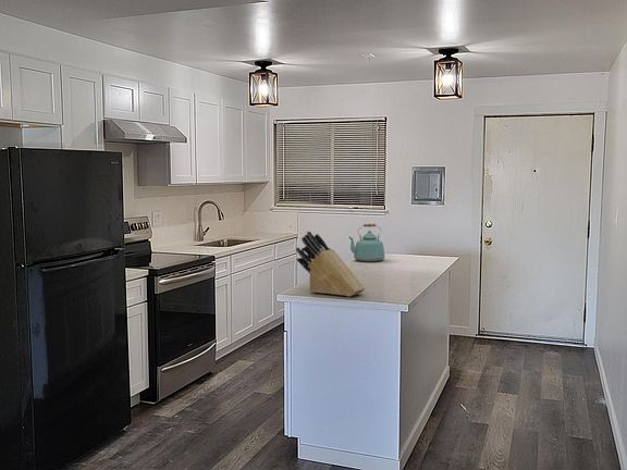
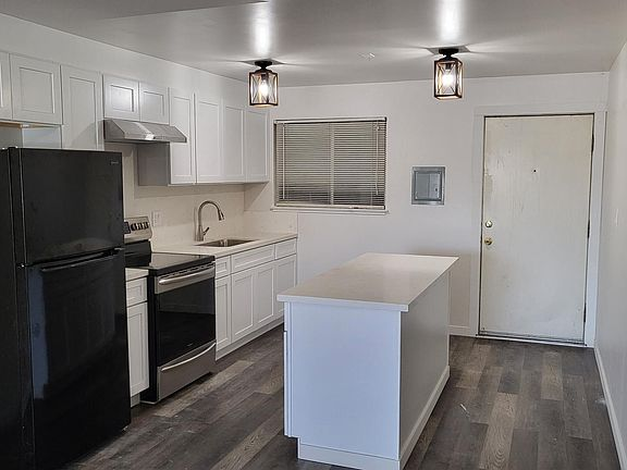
- knife block (329, 262)
- kettle (366, 242)
